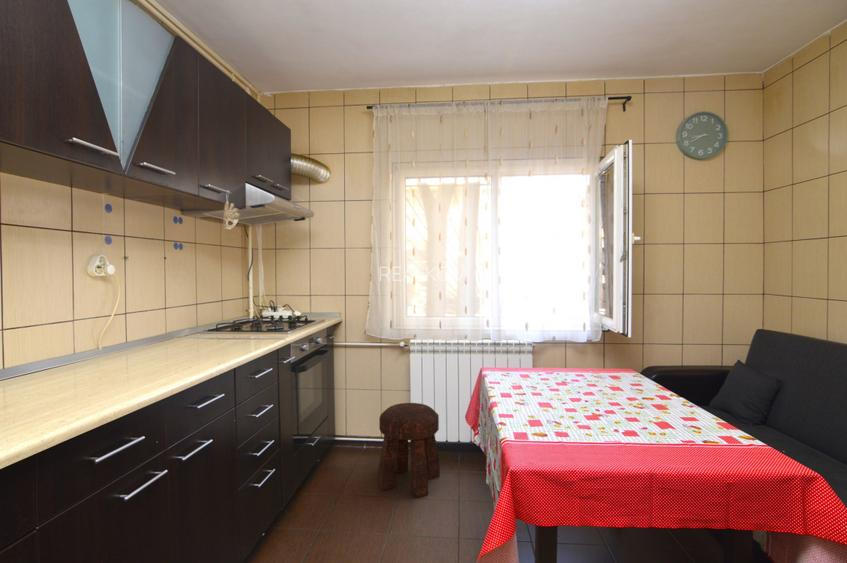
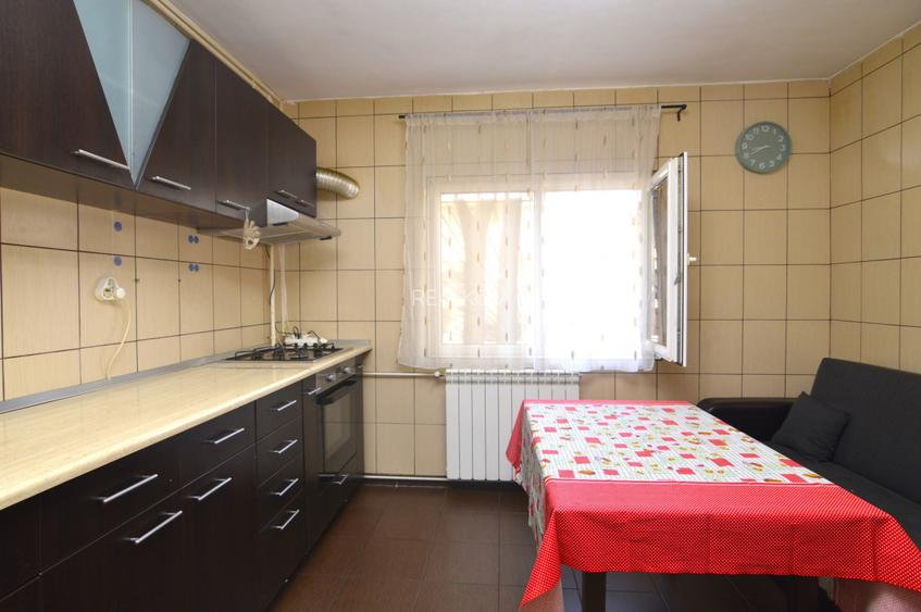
- stool (407, 444)
